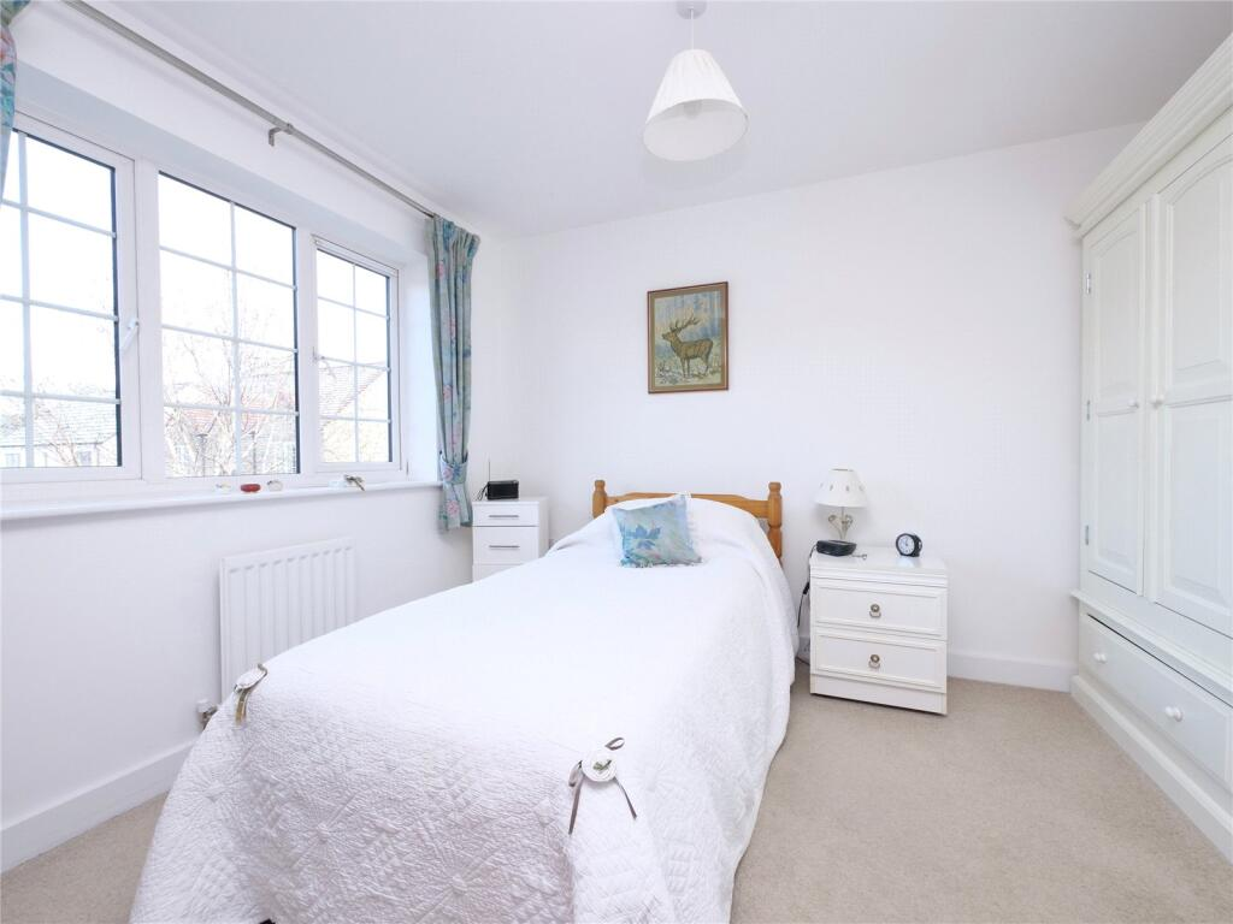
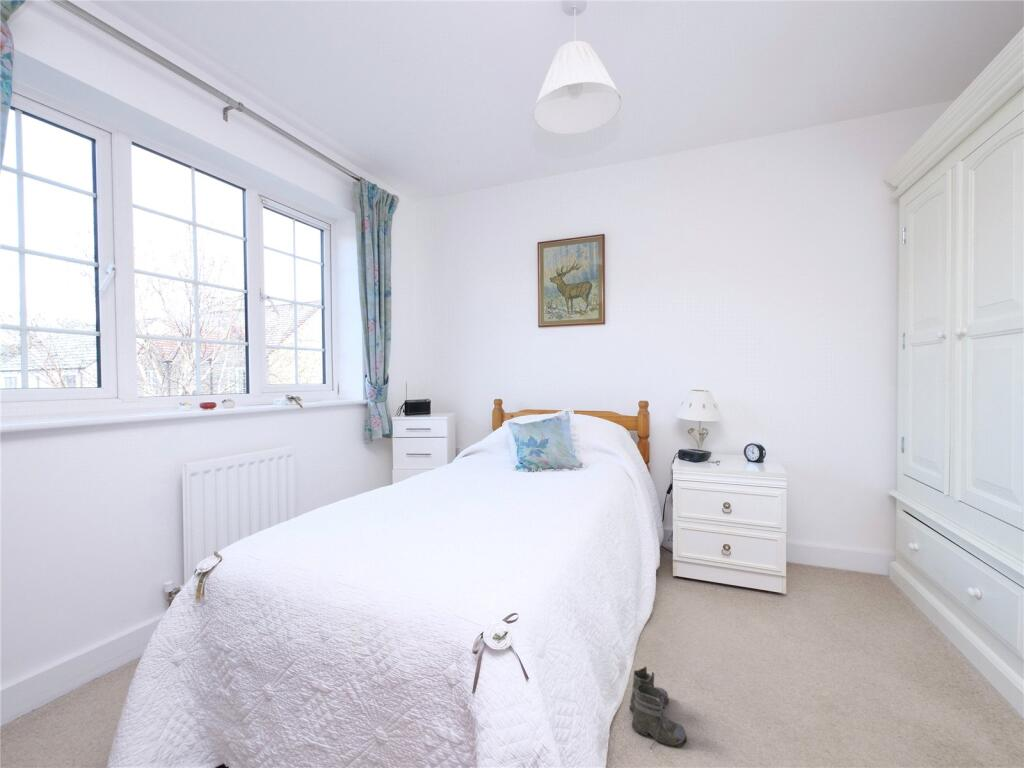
+ boots (655, 701)
